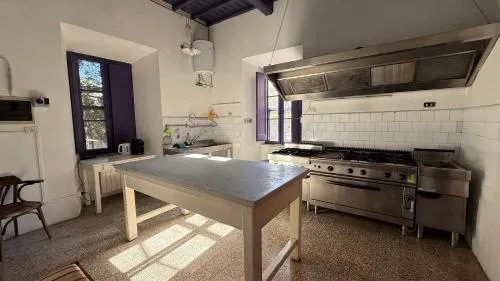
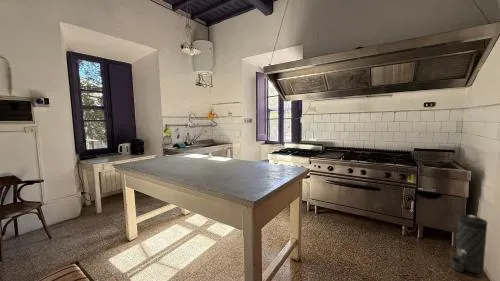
+ canister (467, 242)
